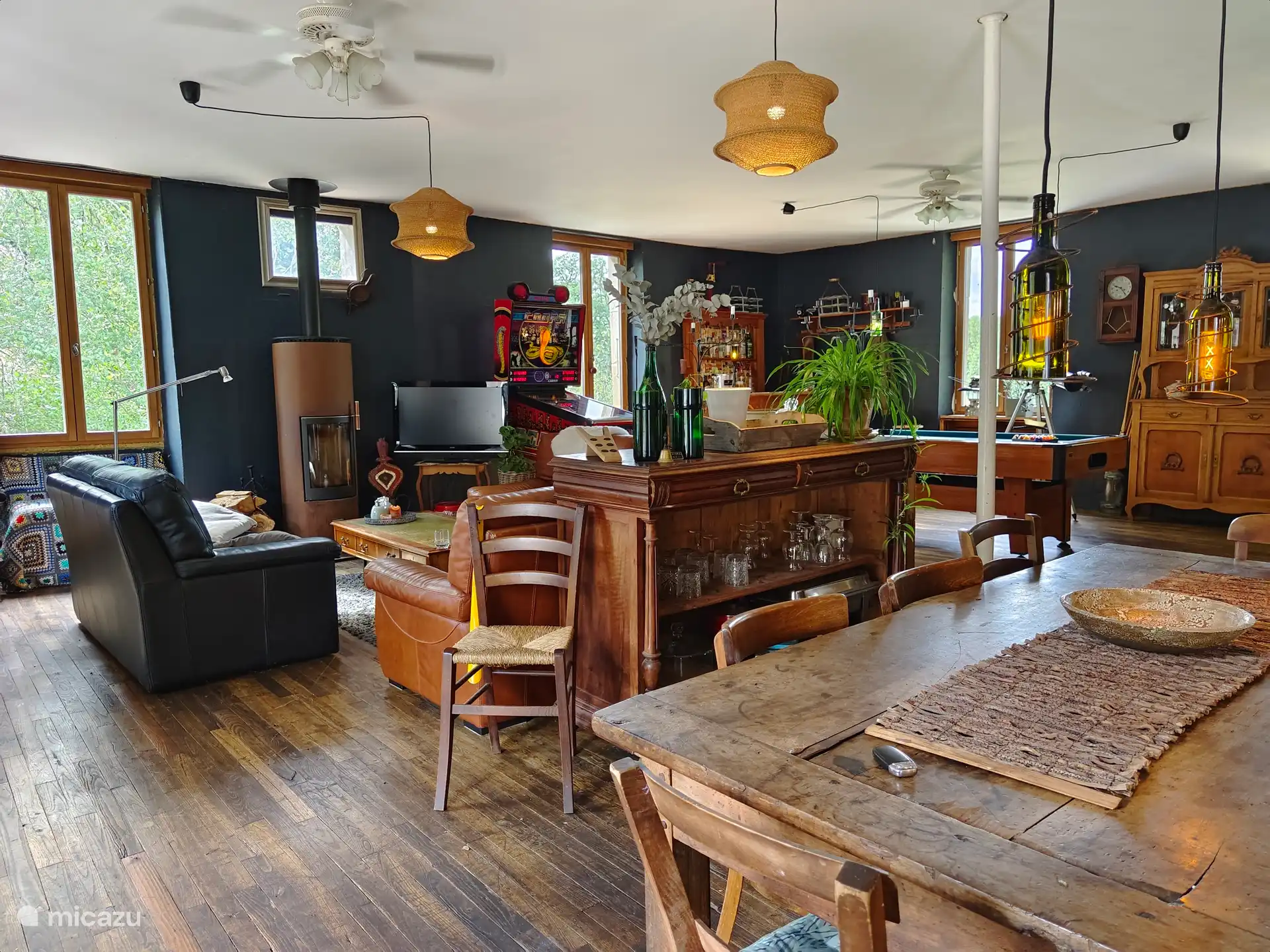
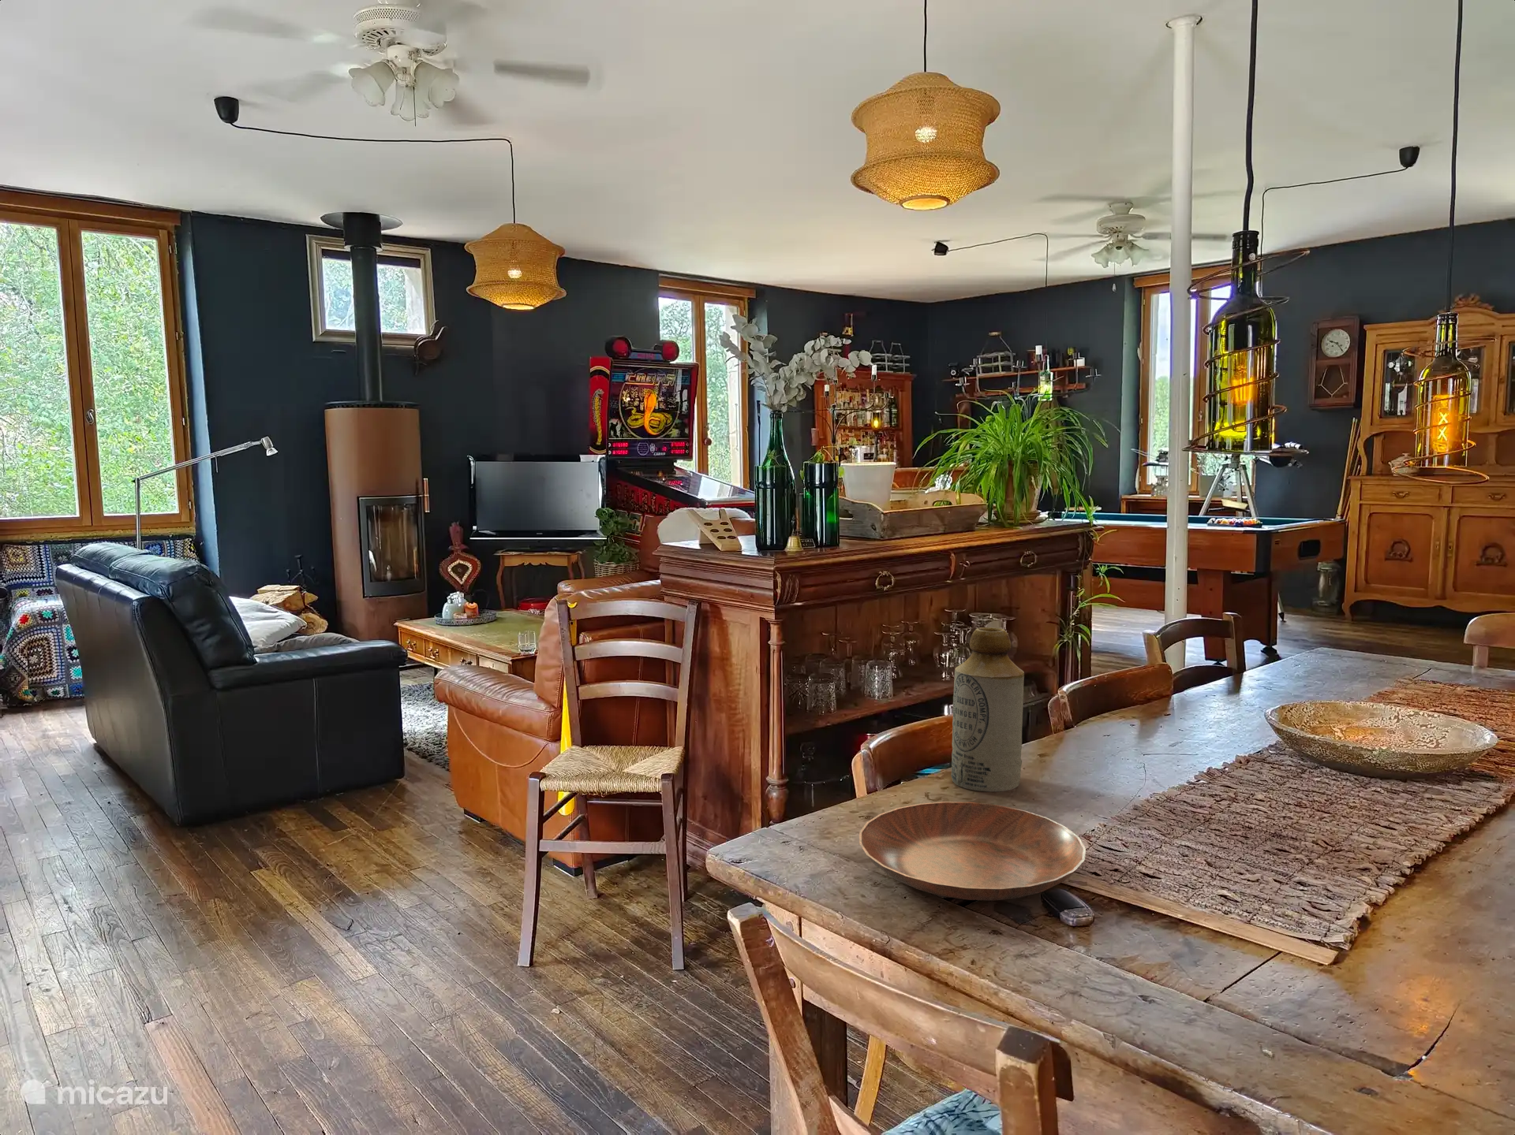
+ bowl (969, 854)
+ bottle (987, 706)
